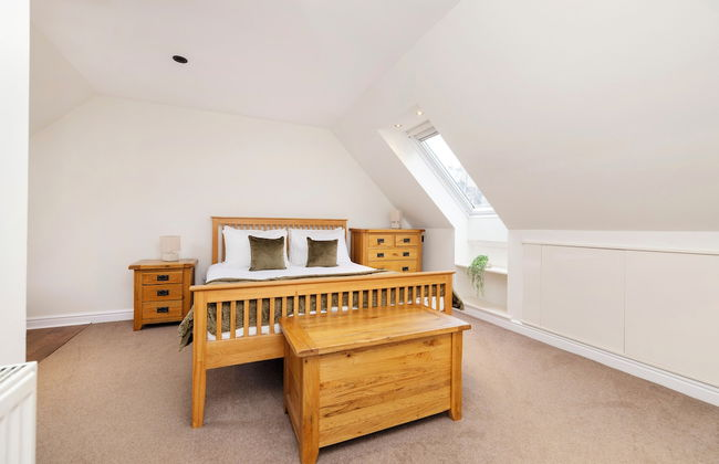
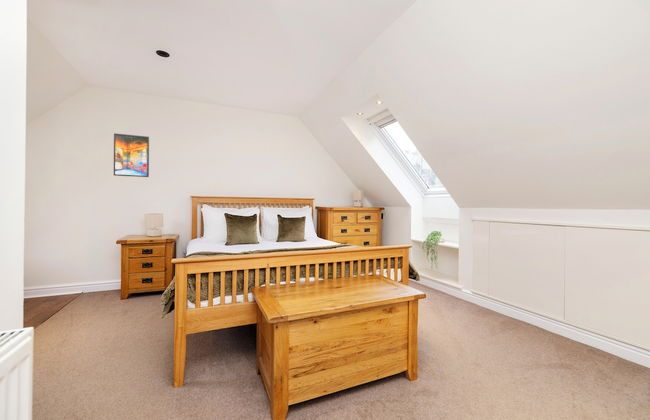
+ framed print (131, 155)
